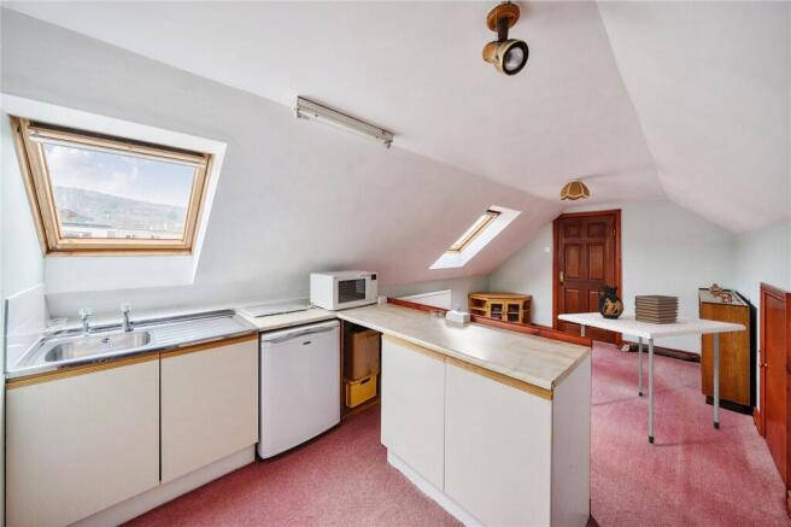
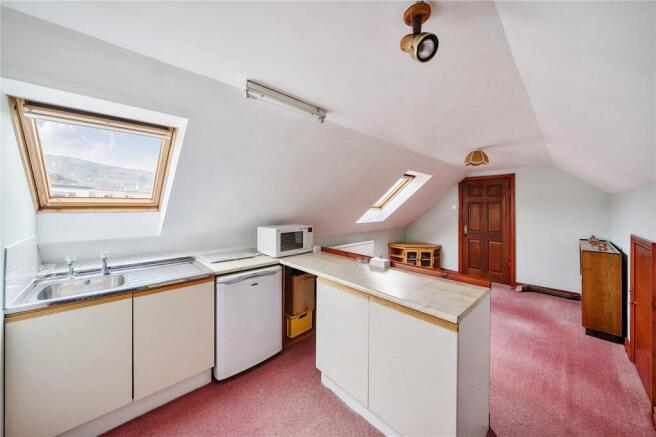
- ceramic jug (609, 301)
- dining table (641, 368)
- book stack (656, 309)
